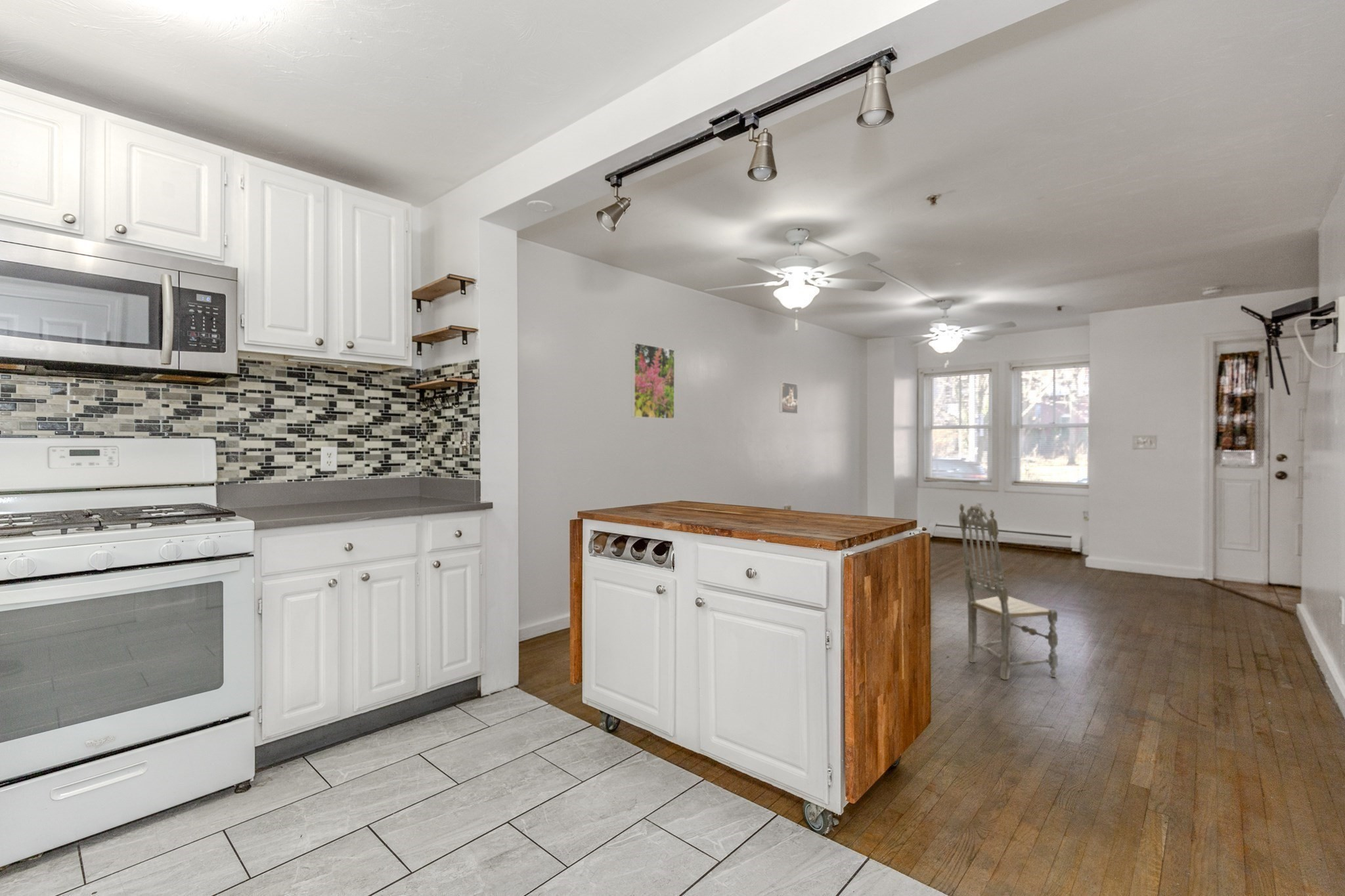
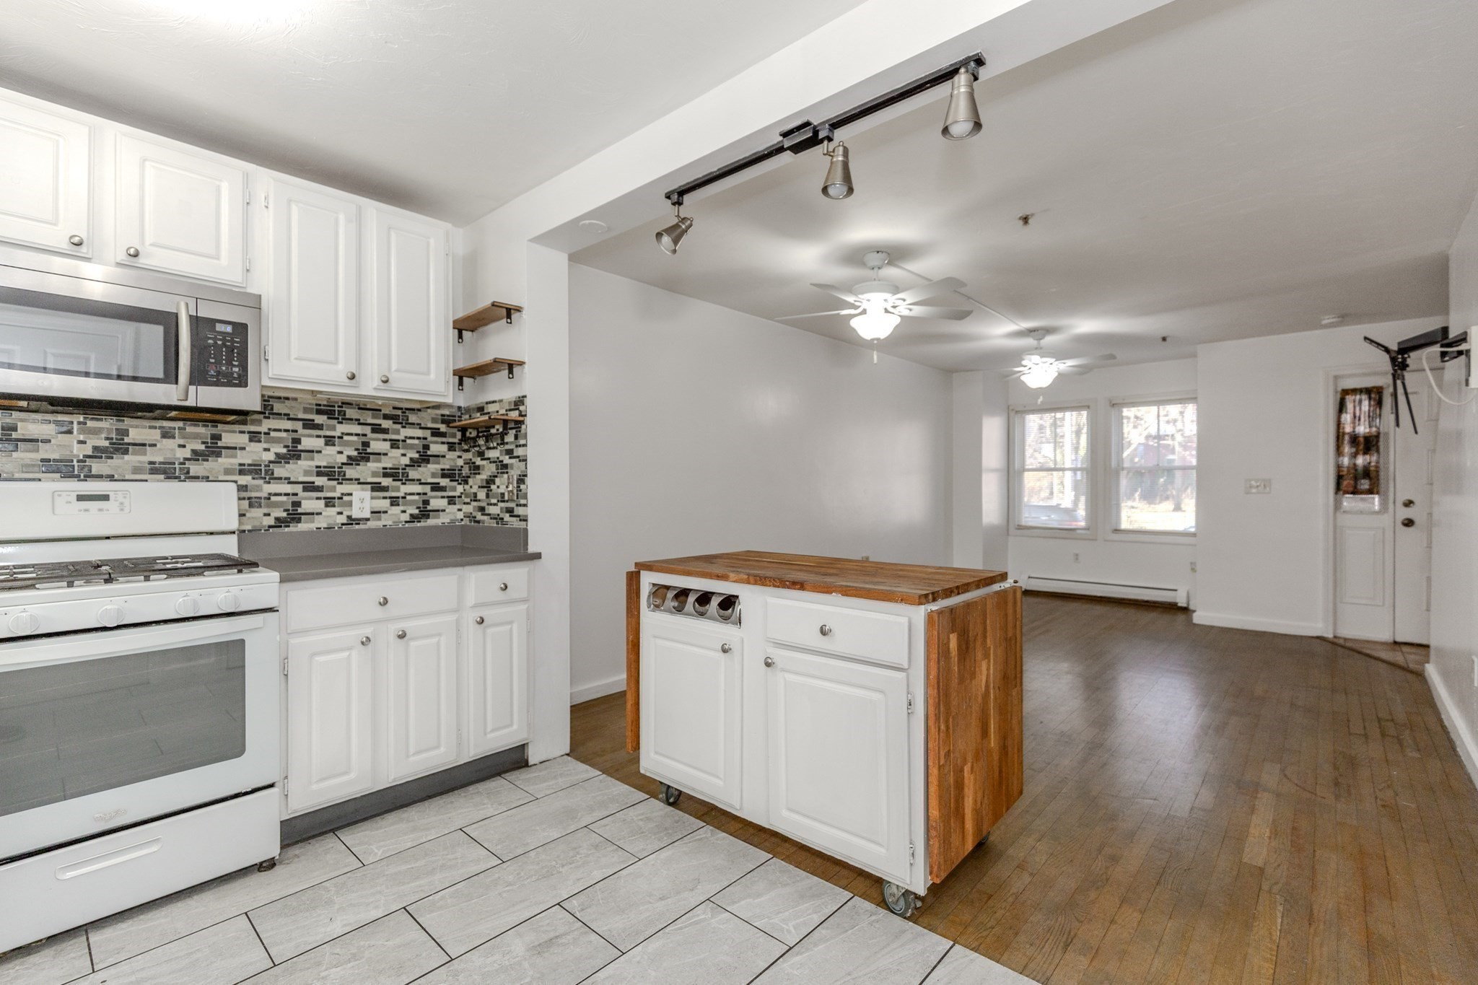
- chair (1005, 587)
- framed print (788, 398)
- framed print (653, 382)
